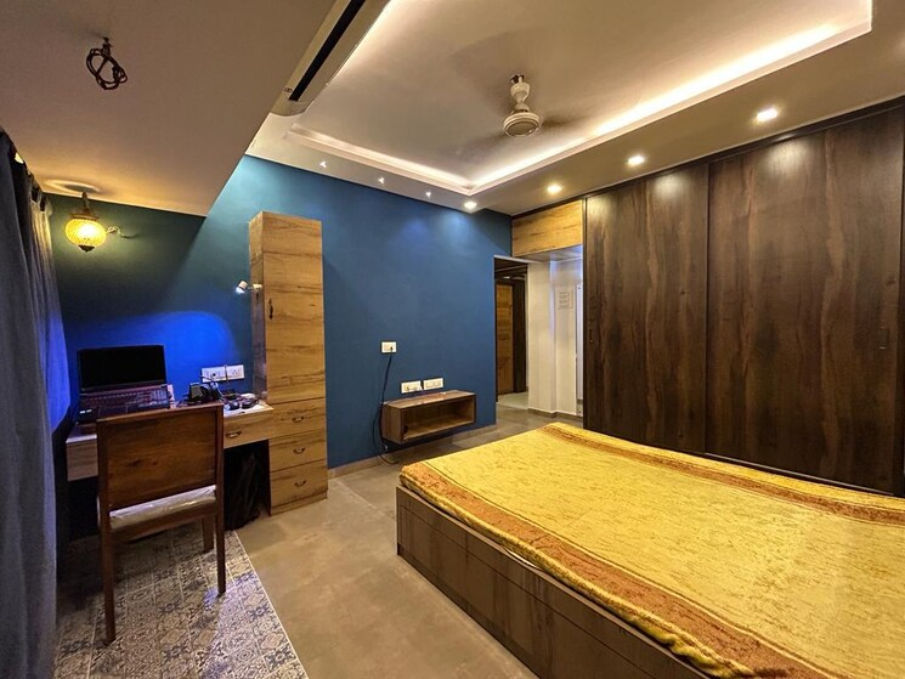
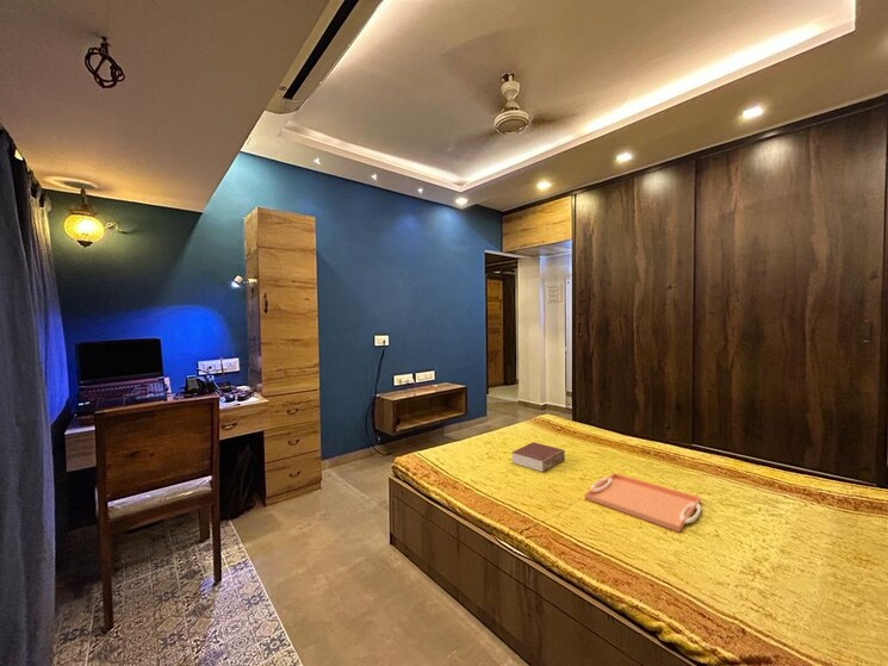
+ book (538, 455)
+ serving tray (641, 497)
